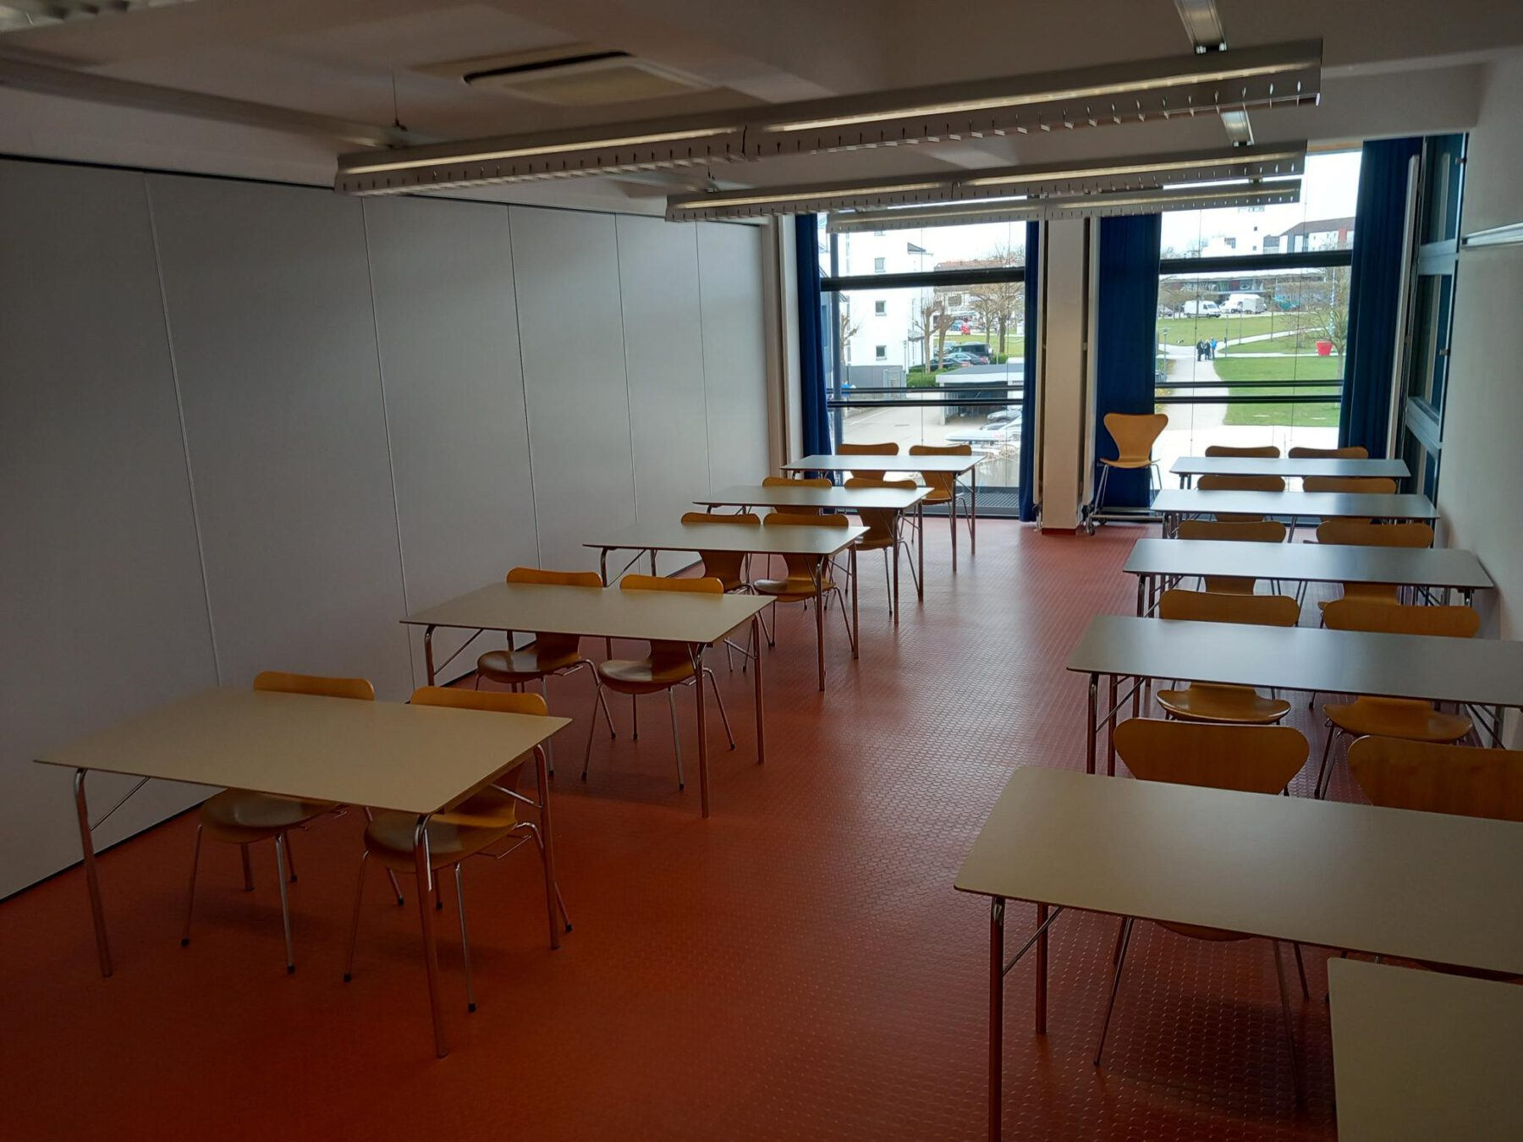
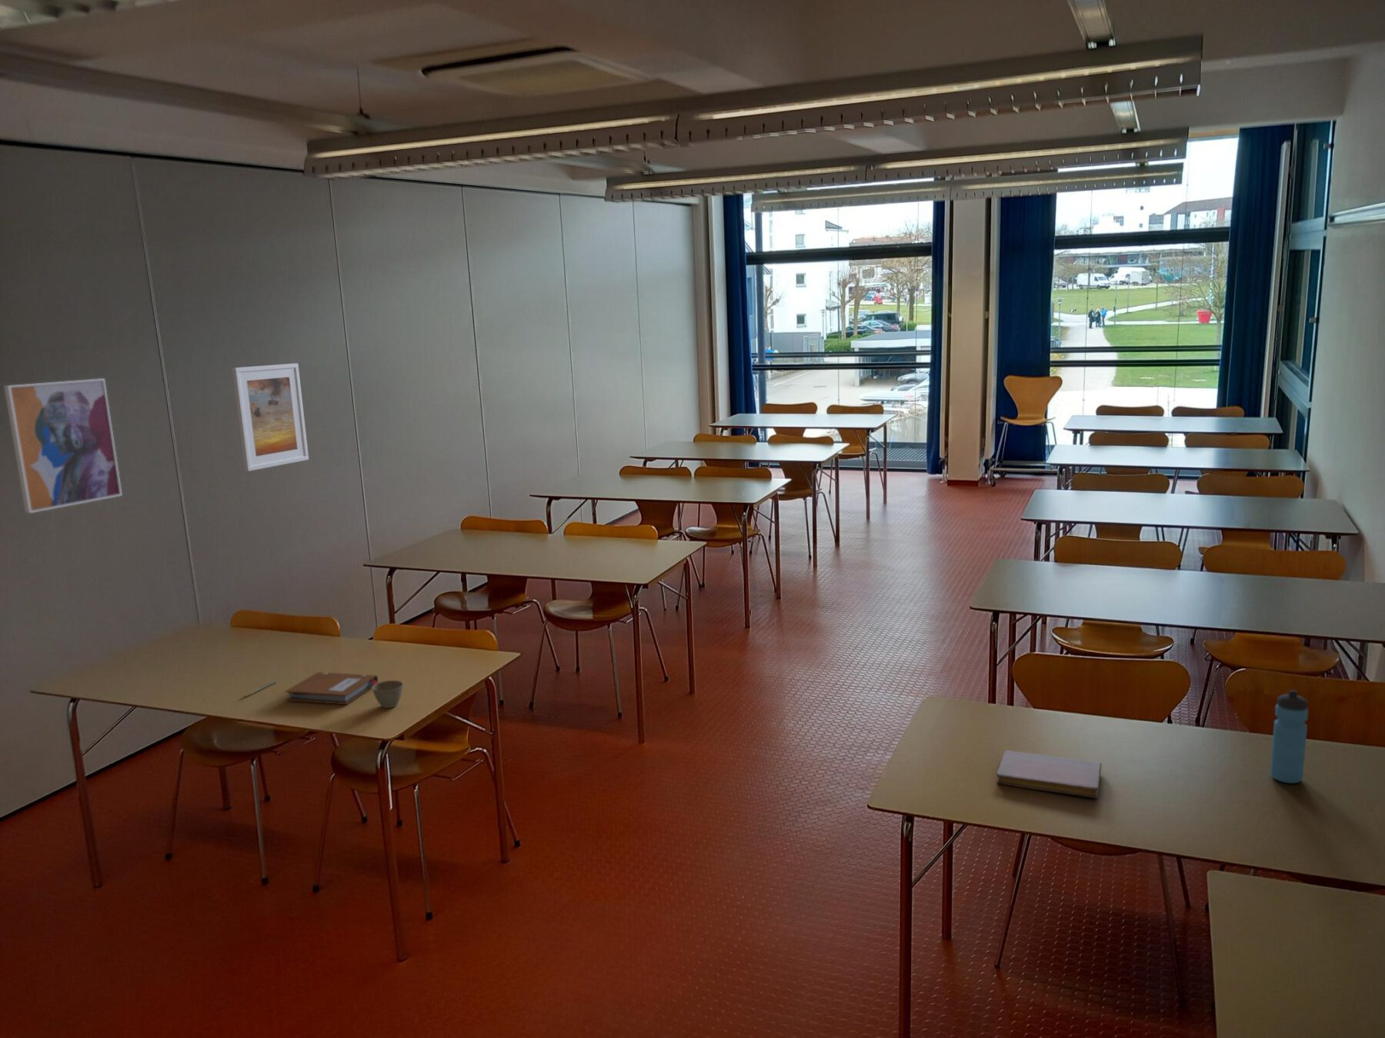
+ wall art (67, 444)
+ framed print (272, 415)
+ flower pot (388, 695)
+ pen (260, 689)
+ notebook (334, 687)
+ water bottle (1290, 734)
+ notebook (1049, 772)
